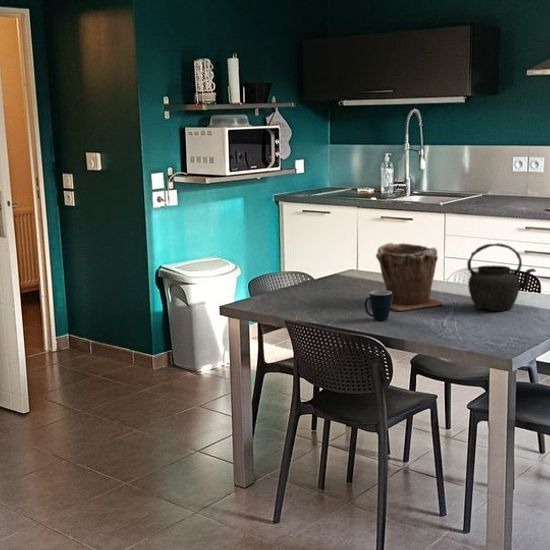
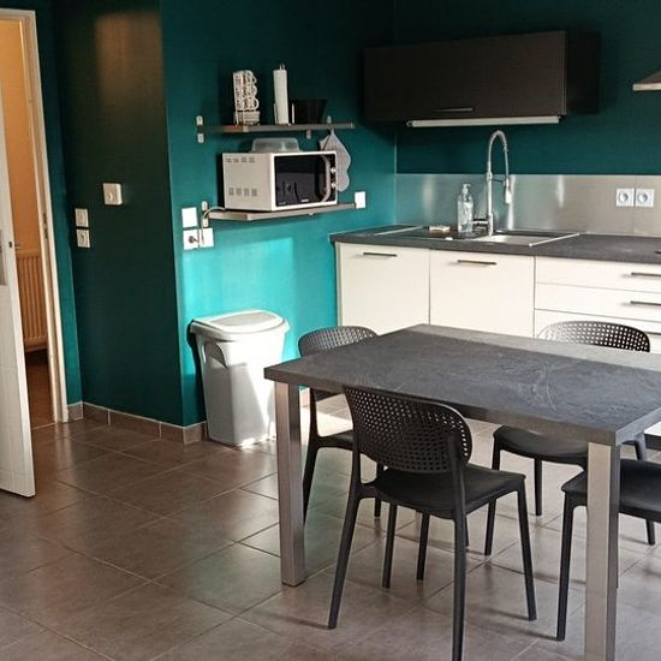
- kettle (501, 275)
- mug (377, 306)
- plant pot (406, 274)
